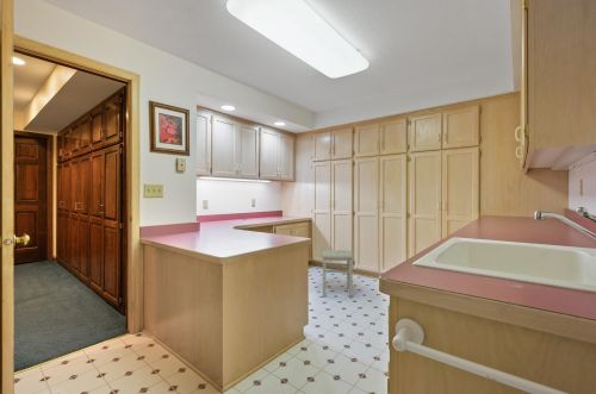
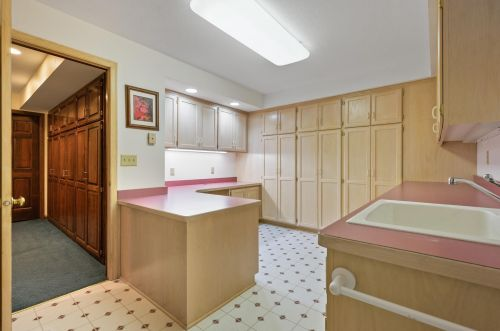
- stool (336, 271)
